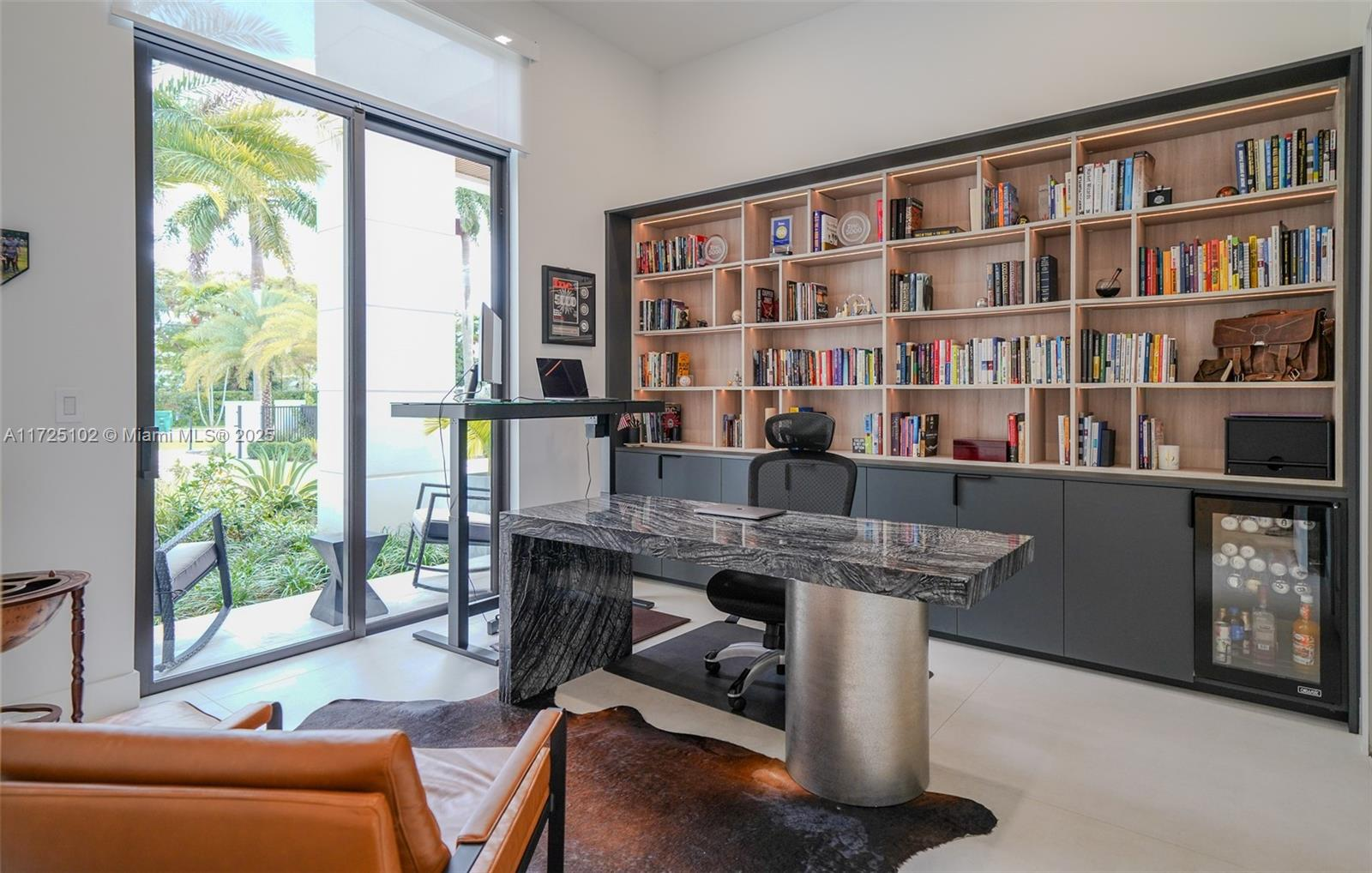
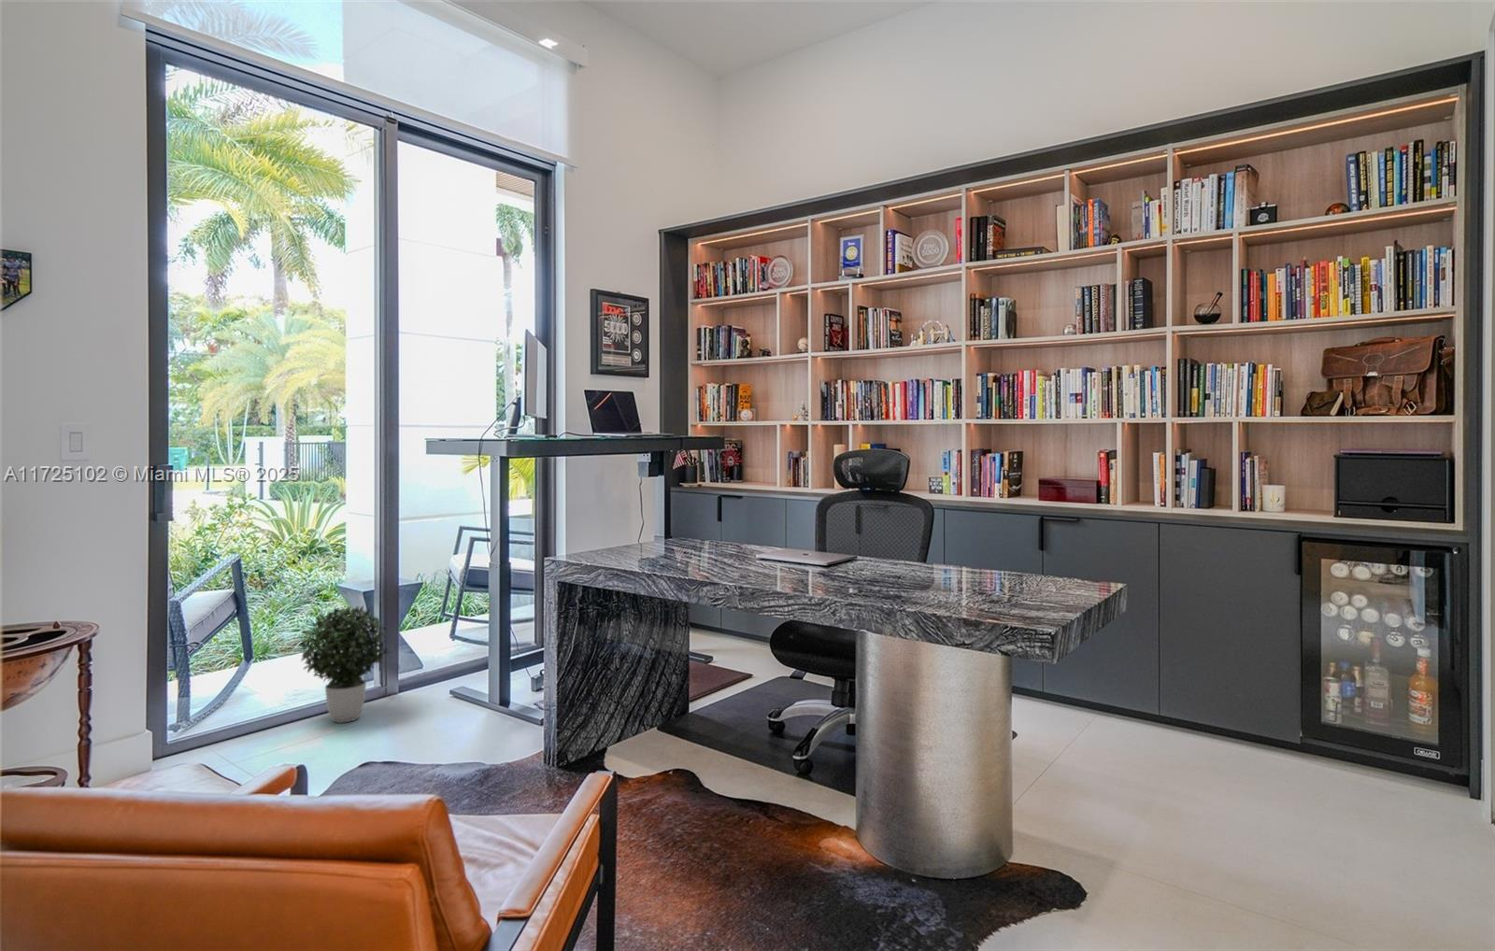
+ potted plant (347, 662)
